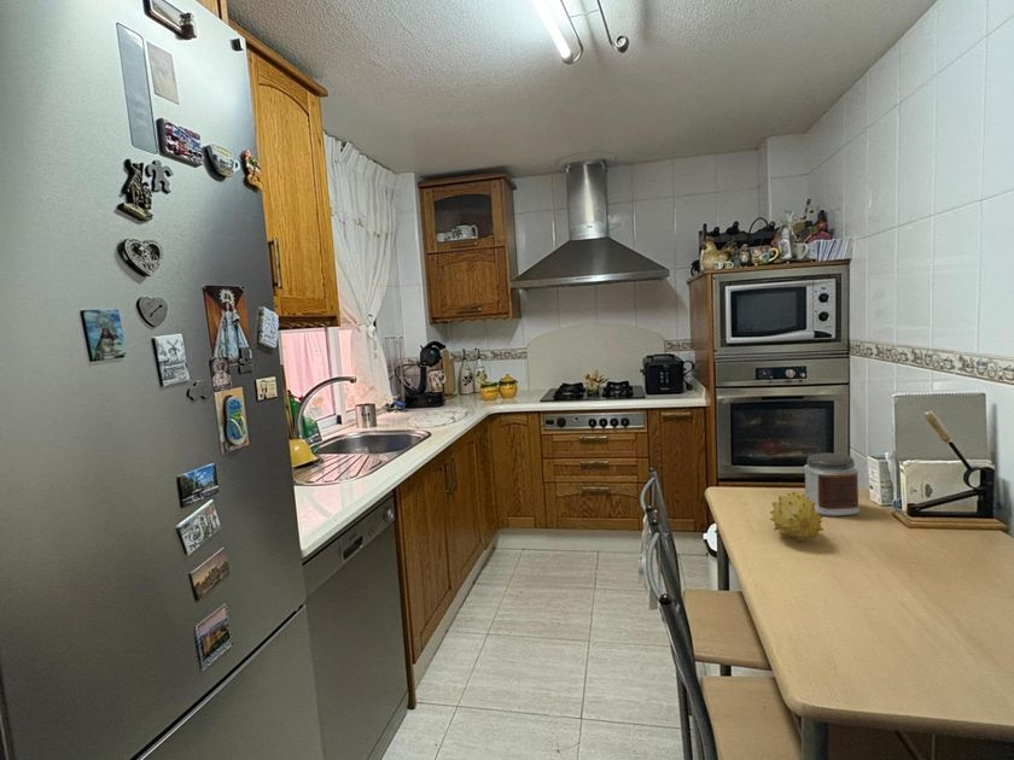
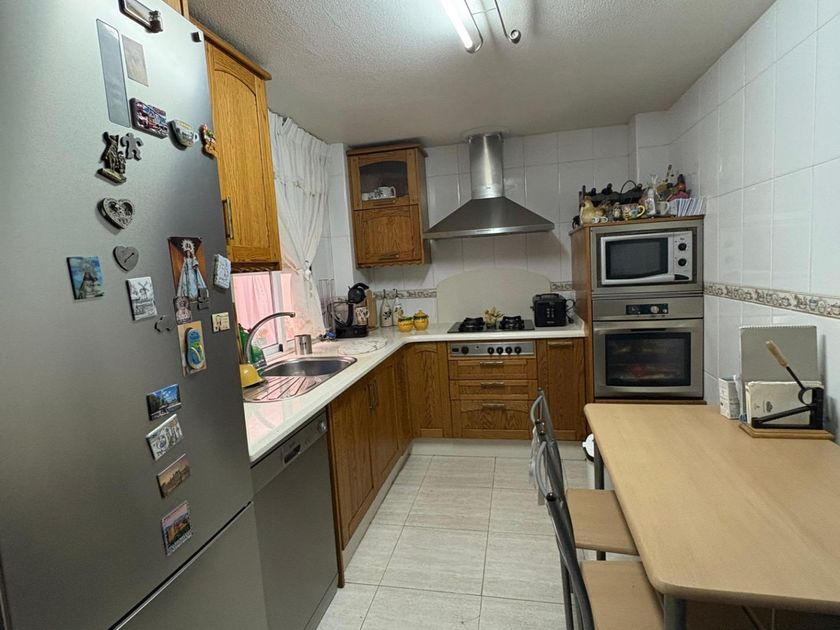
- jar (831, 483)
- fruit (794, 514)
